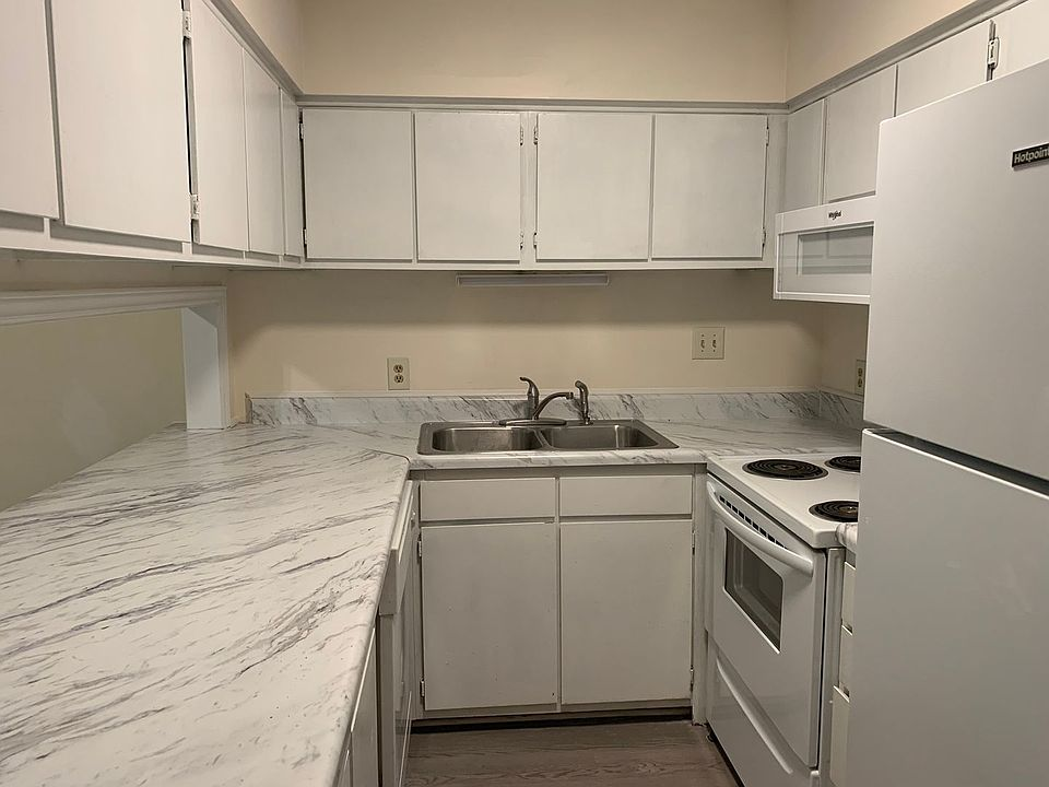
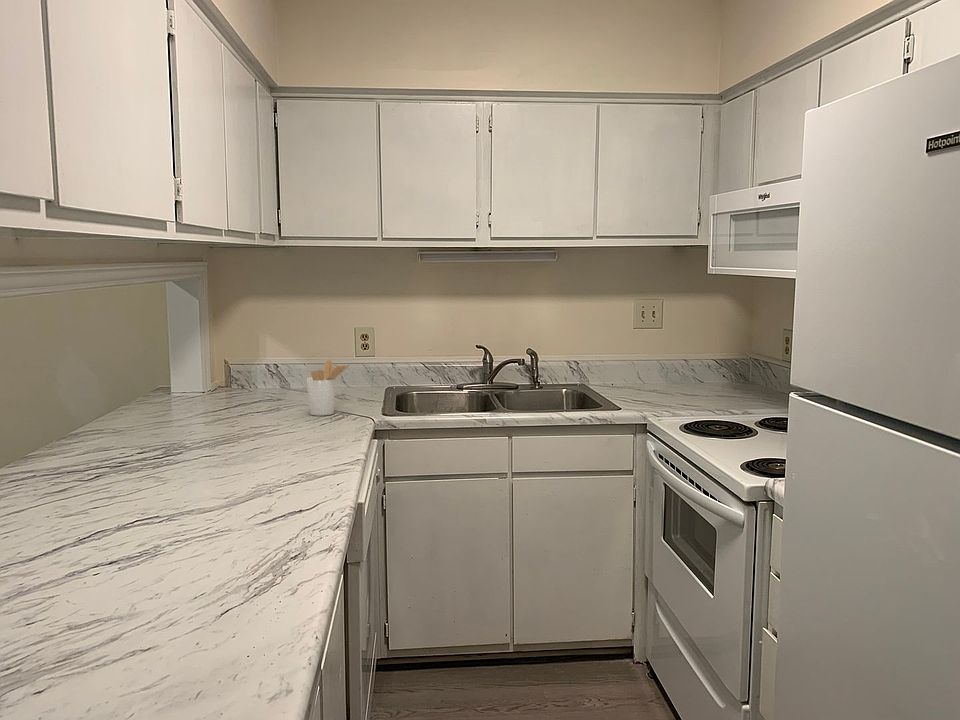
+ utensil holder (327, 387)
